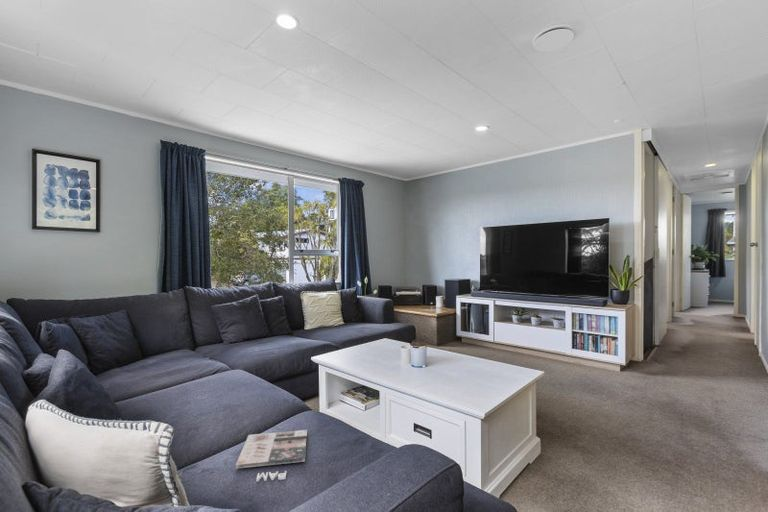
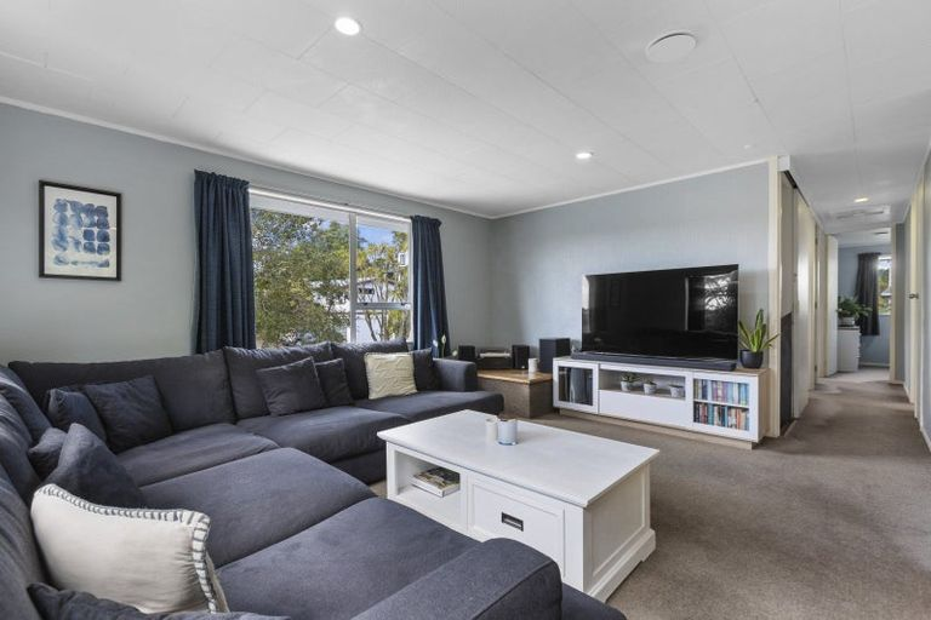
- magazine (273, 452)
